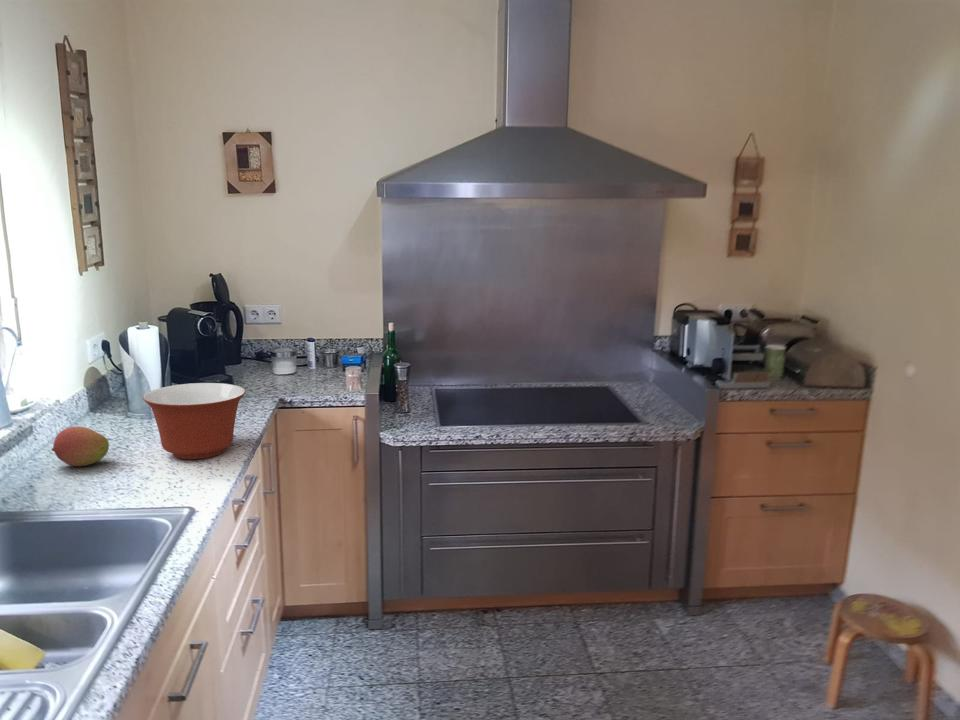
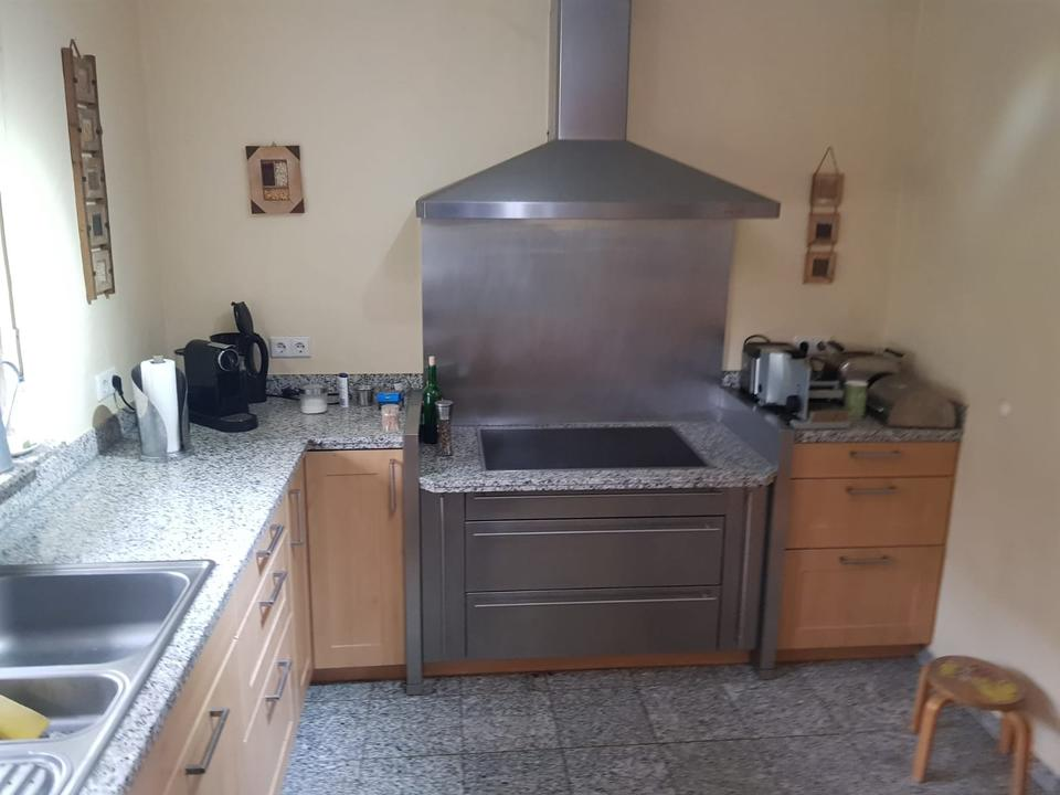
- fruit (79, 446)
- mixing bowl (196, 422)
